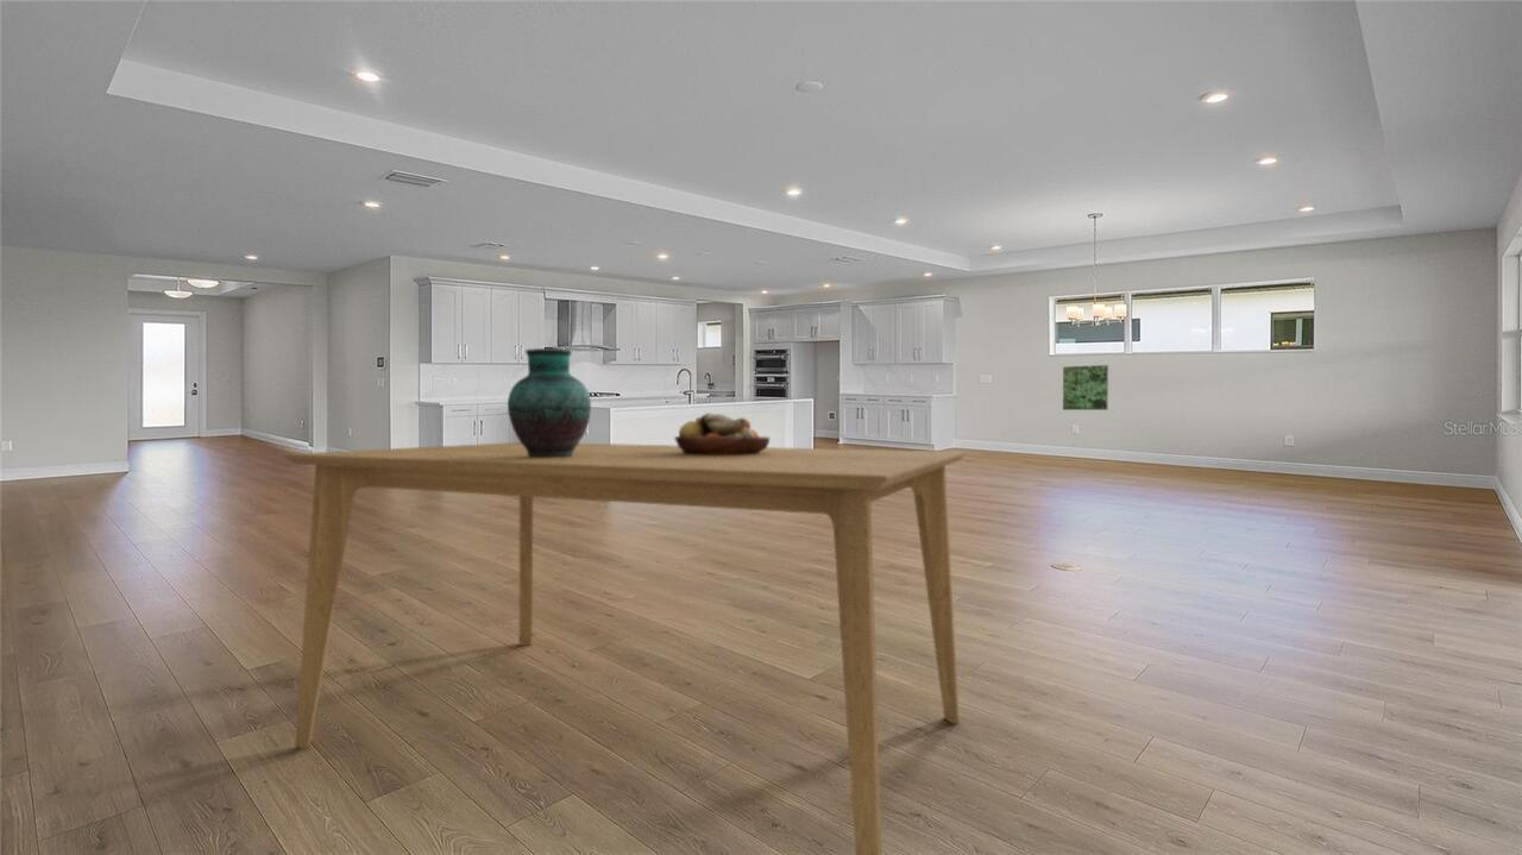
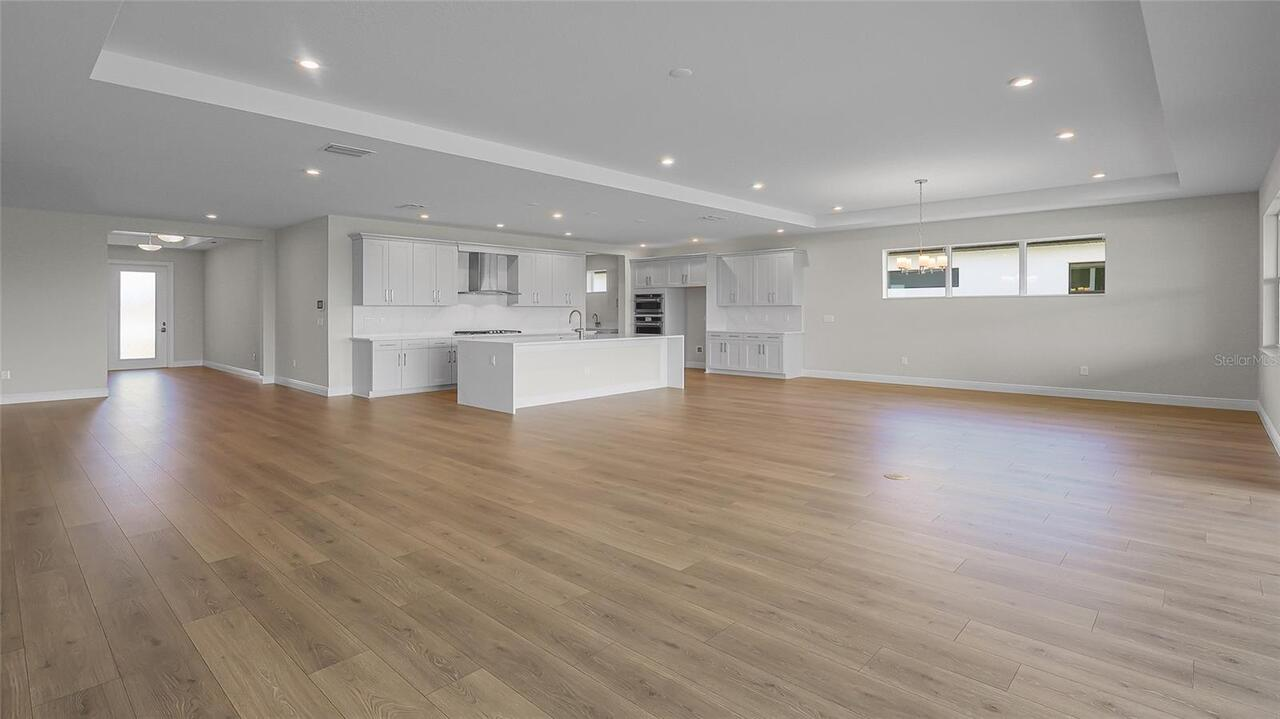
- fruit bowl (723, 432)
- dining table (646, 503)
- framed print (1084, 388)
- vase (549, 402)
